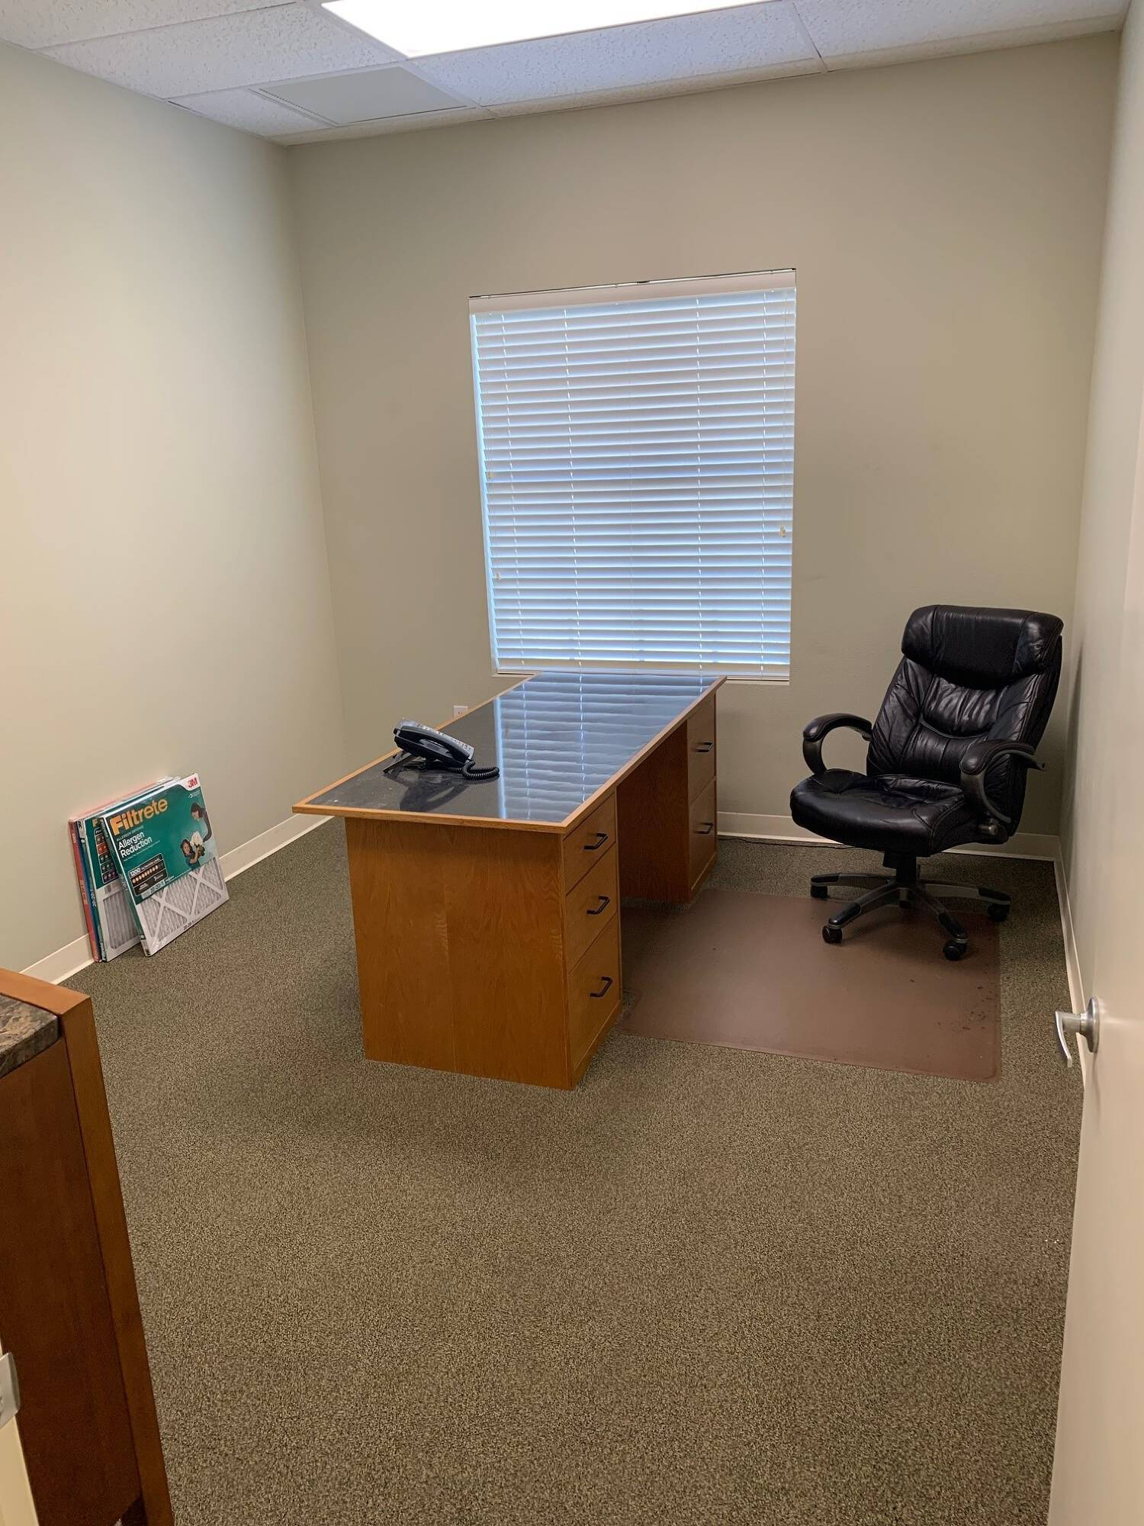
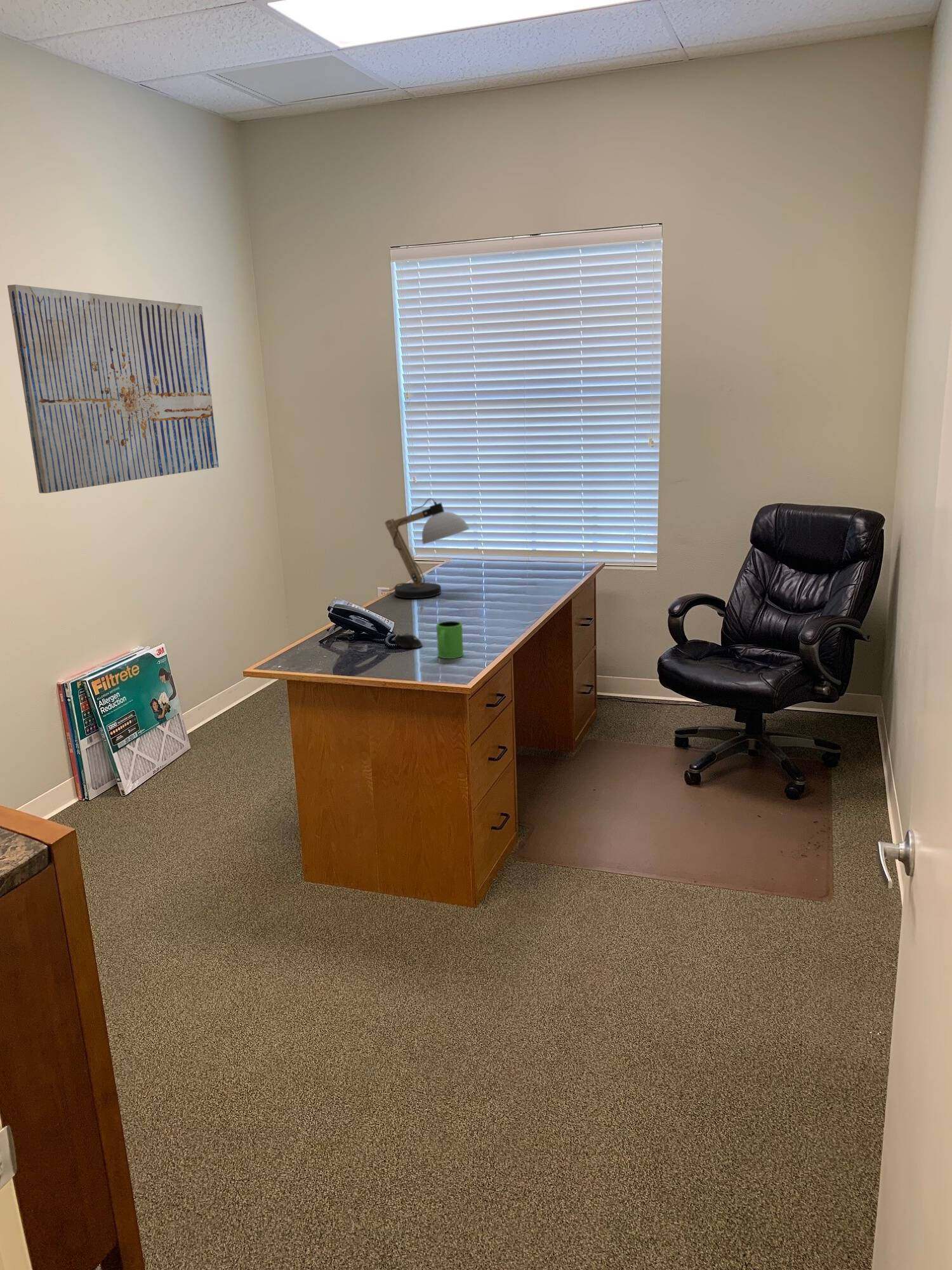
+ wall art (129, 390)
+ computer mouse (408, 639)
+ mug (447, 641)
+ desk lamp (423, 544)
